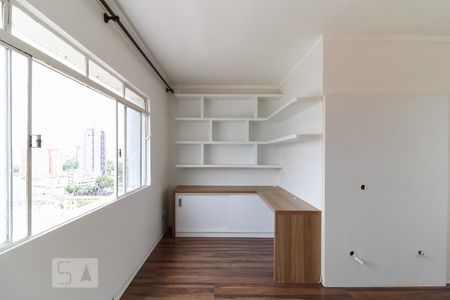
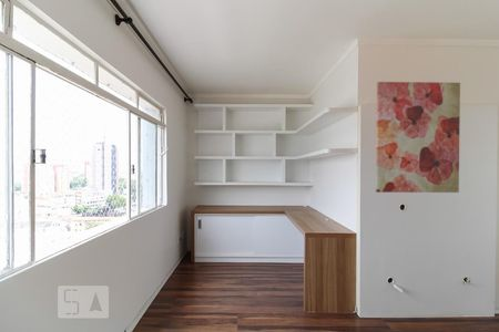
+ wall art (417, 137)
